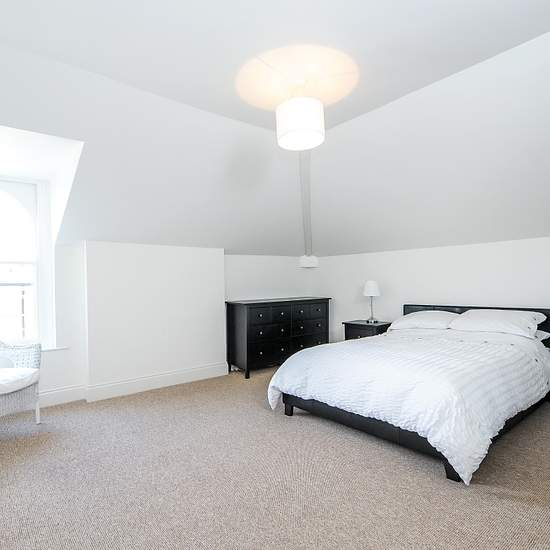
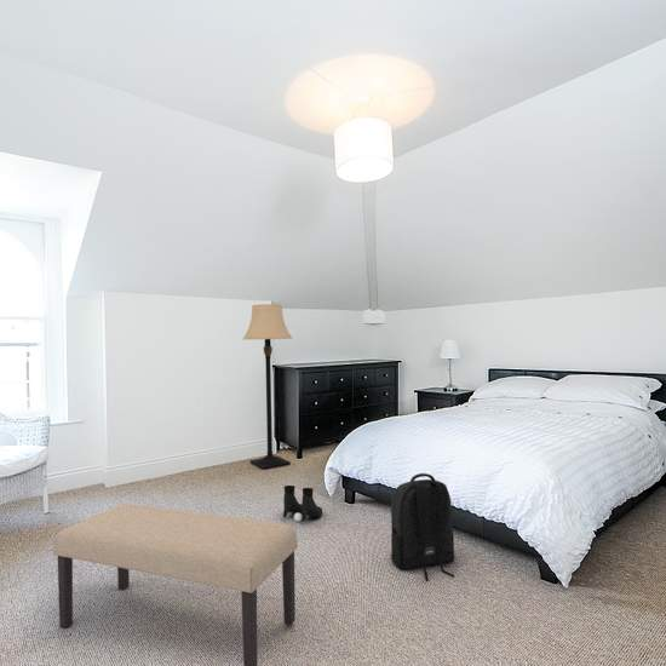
+ backpack (424, 518)
+ lamp (268, 384)
+ bench (176, 574)
+ boots (303, 499)
